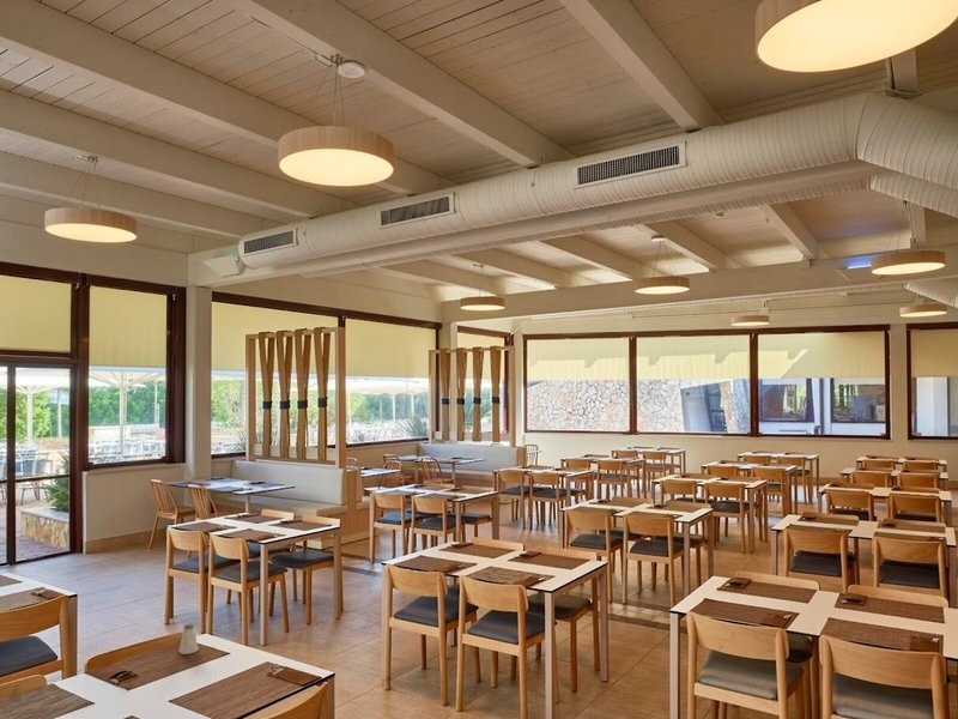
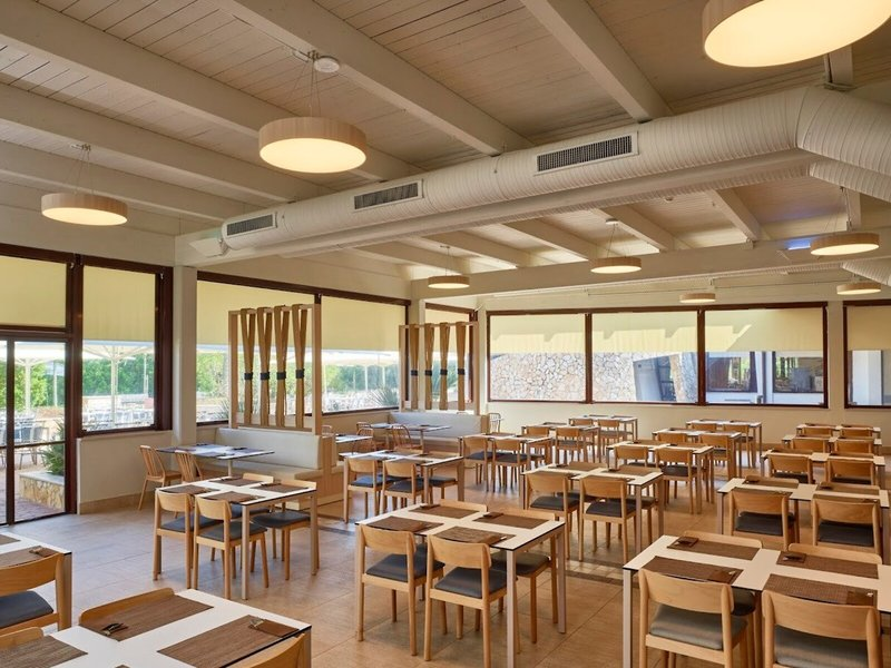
- saltshaker (188, 638)
